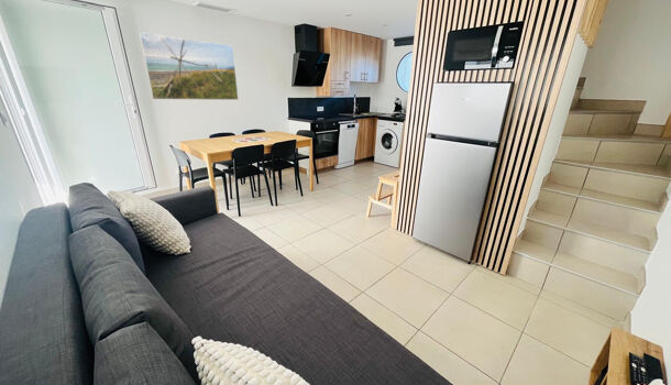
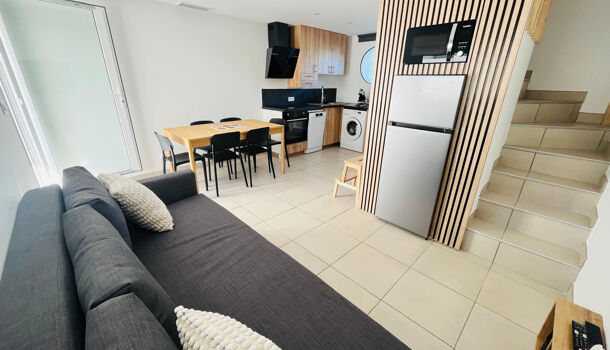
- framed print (195, 70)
